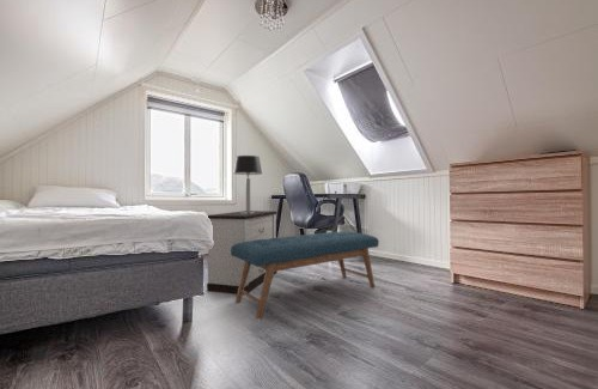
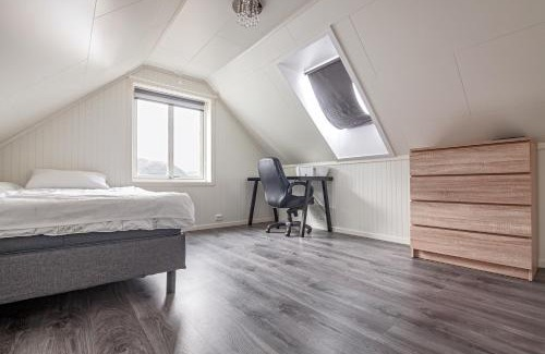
- bench (310, 265)
- table lamp (248, 184)
- nightstand (245, 241)
